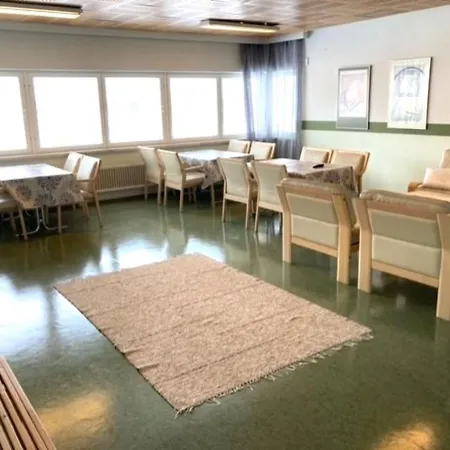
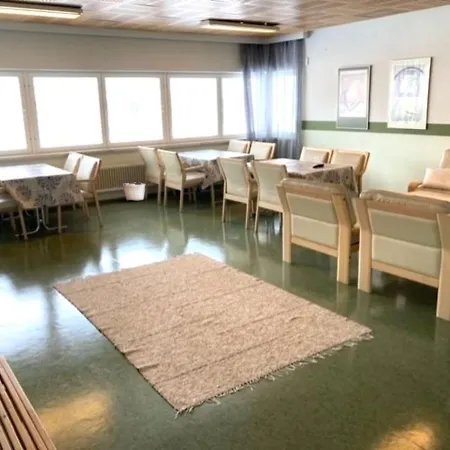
+ basket (134, 190)
